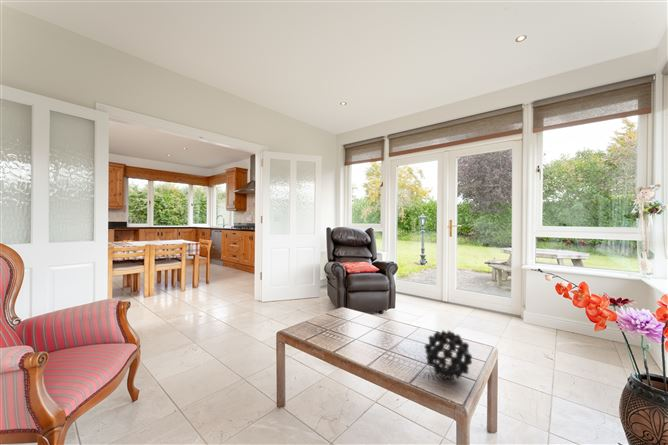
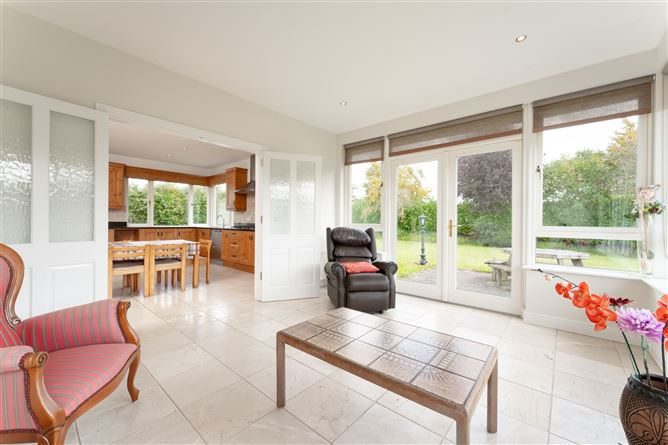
- decorative ball (447, 354)
